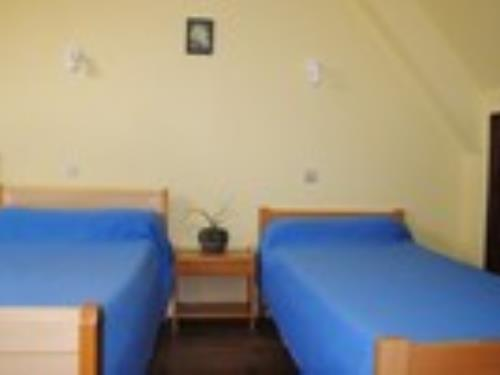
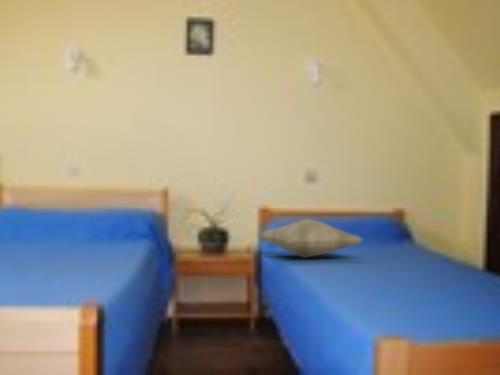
+ decorative pillow (308, 238)
